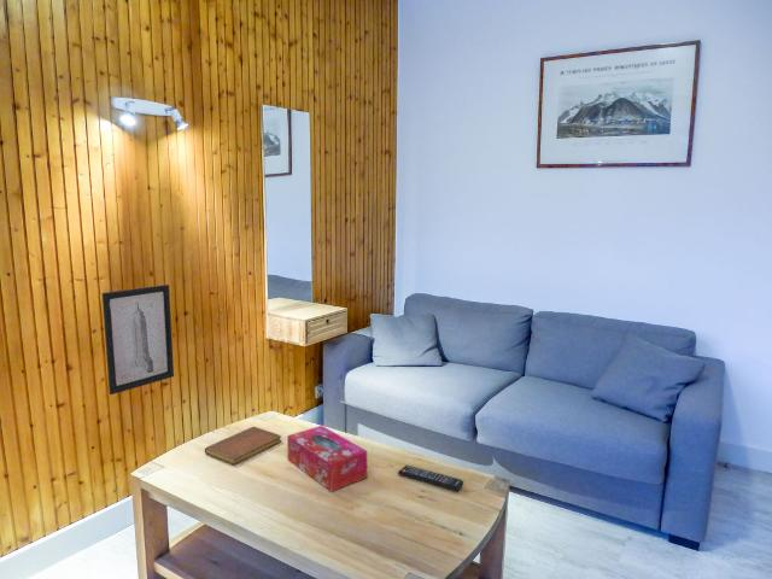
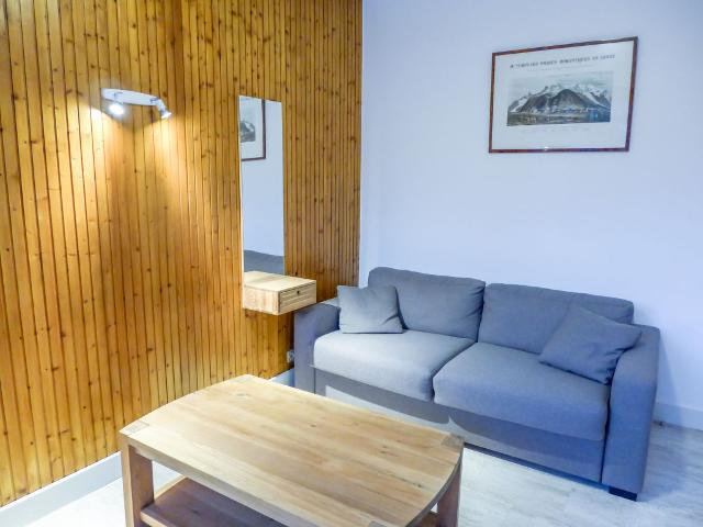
- wall art (140, 337)
- tissue box (326, 455)
- remote control (429, 478)
- notebook (244, 444)
